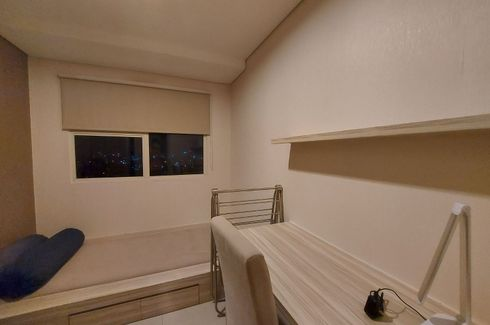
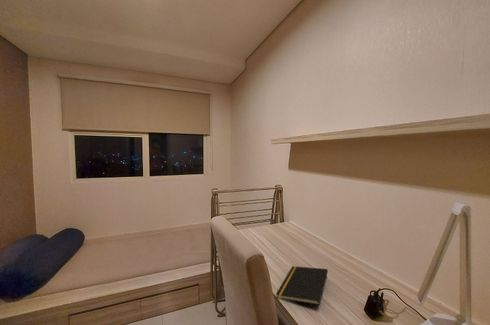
+ notepad (303, 282)
